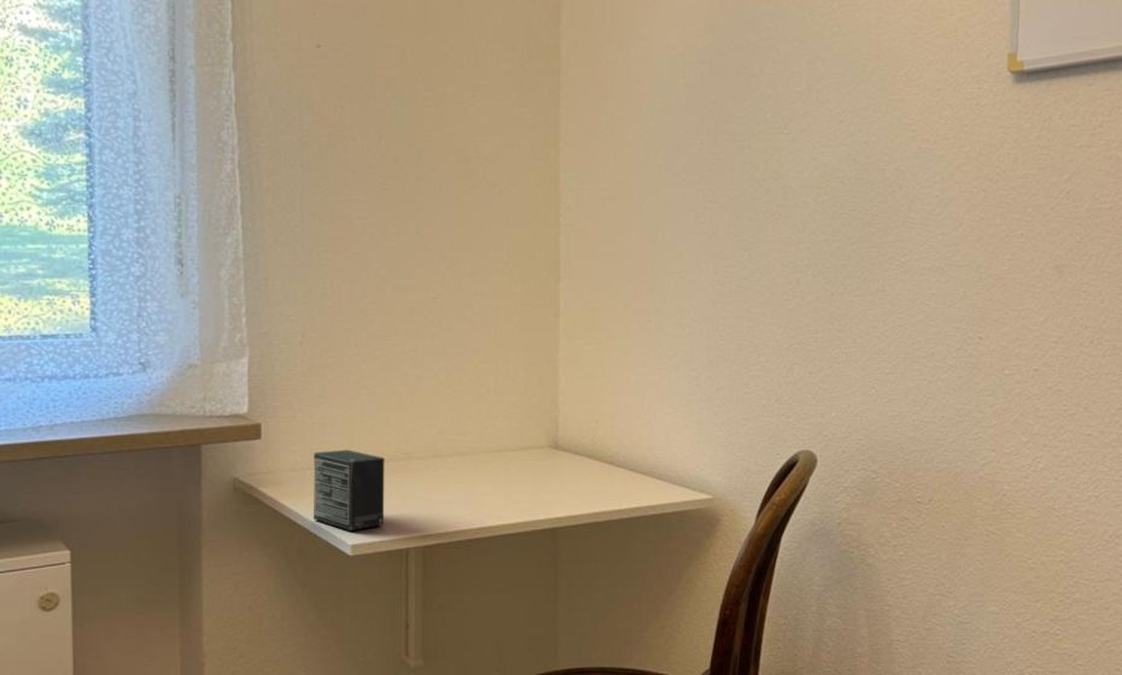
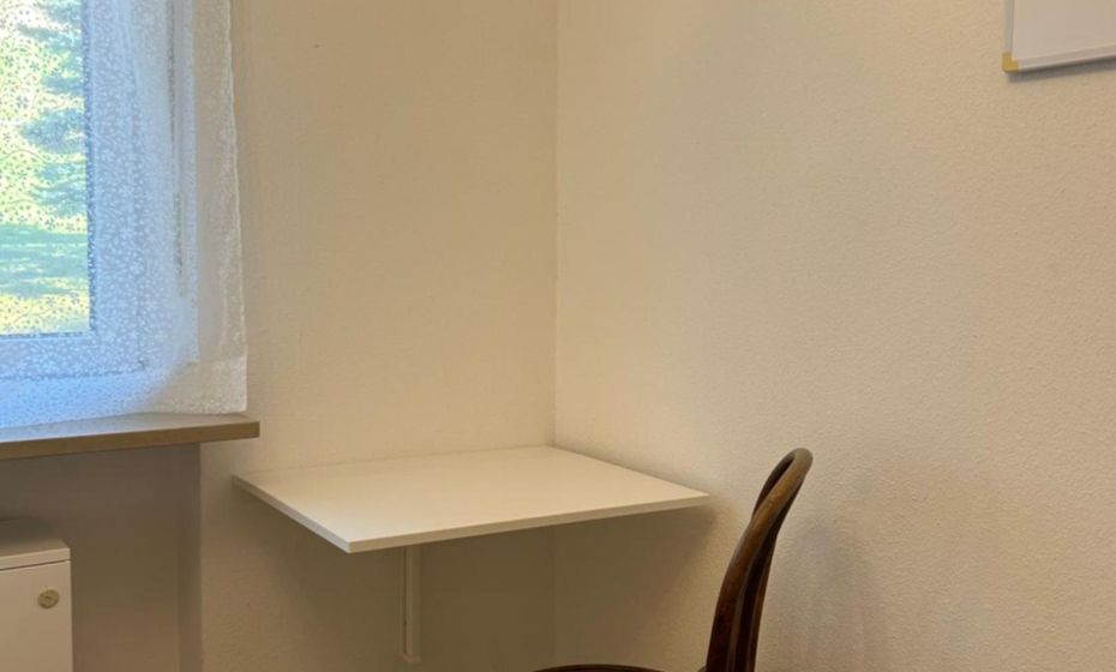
- small box (349, 488)
